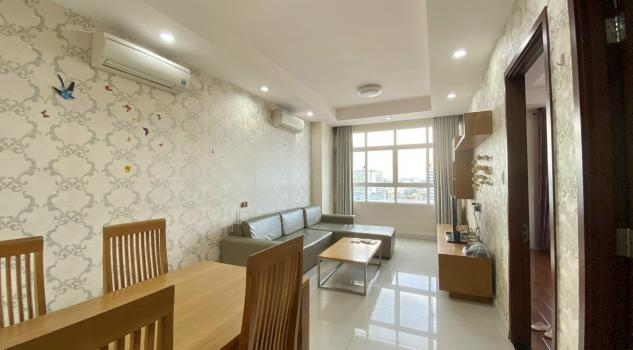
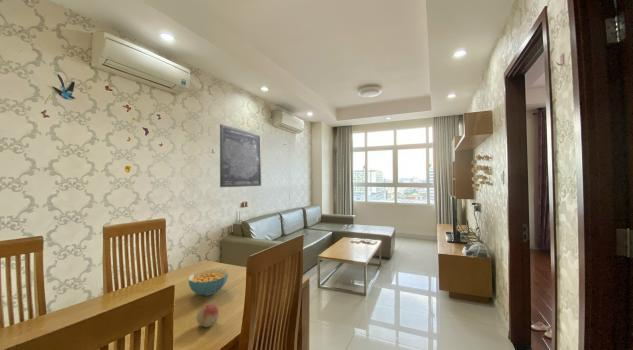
+ wall art (242, 158)
+ fruit (207, 315)
+ cereal bowl (208, 284)
